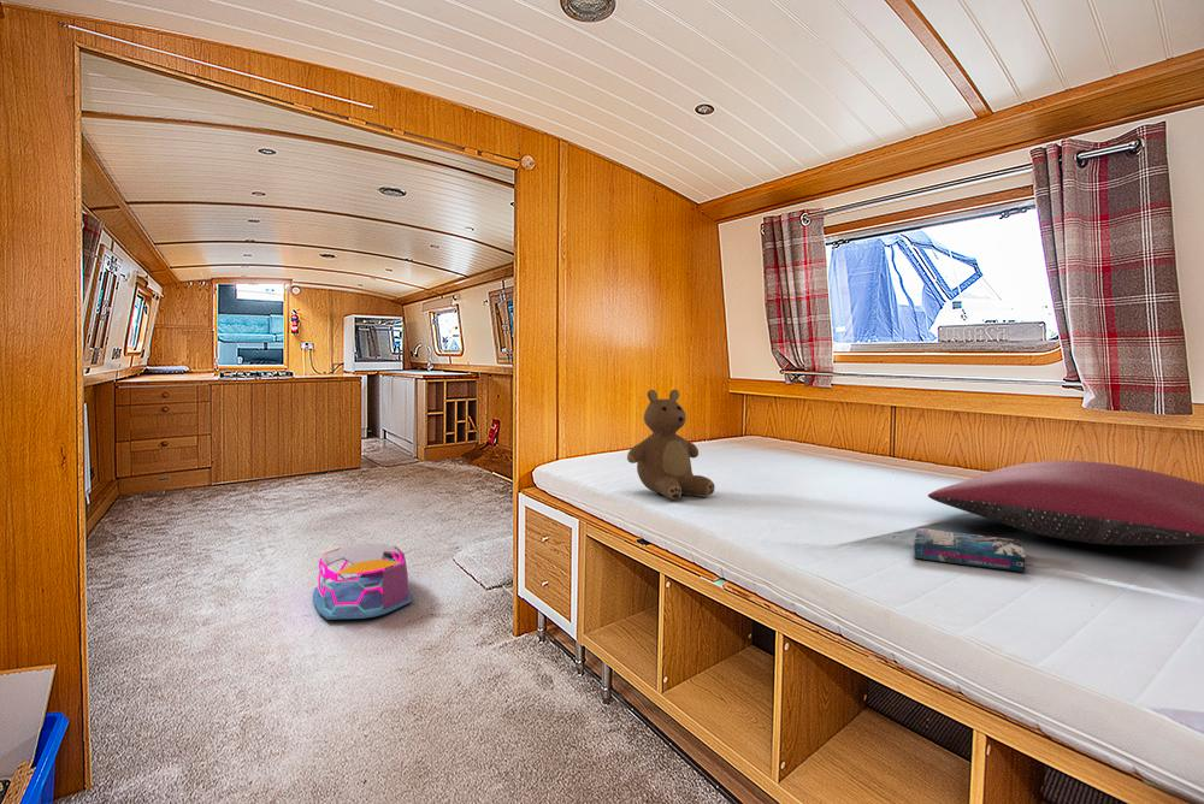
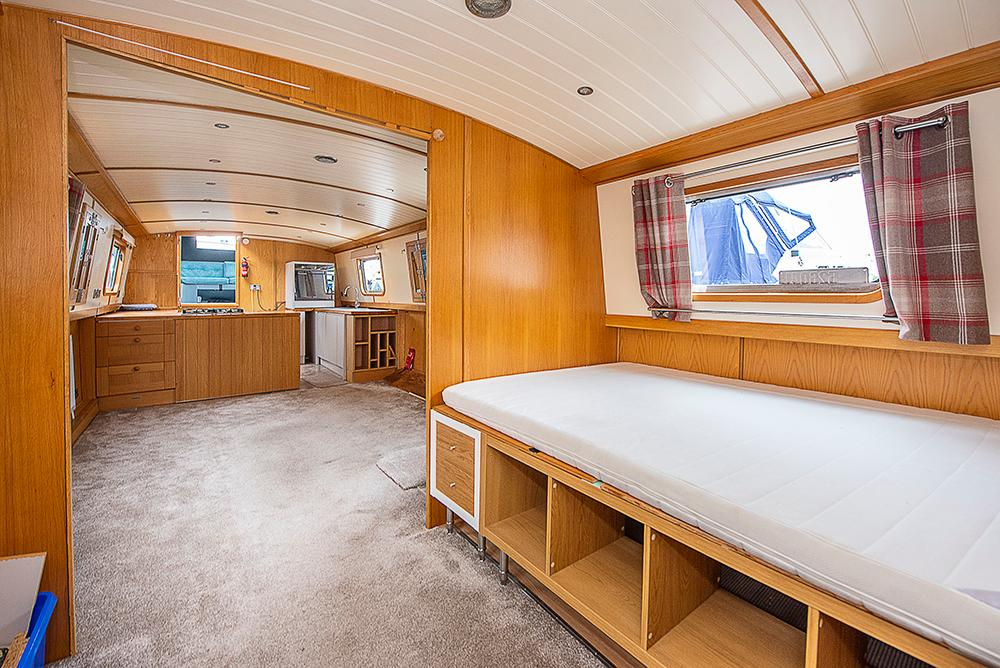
- teddy bear (673, 442)
- storage bin (361, 569)
- pillow (1085, 498)
- book (966, 548)
